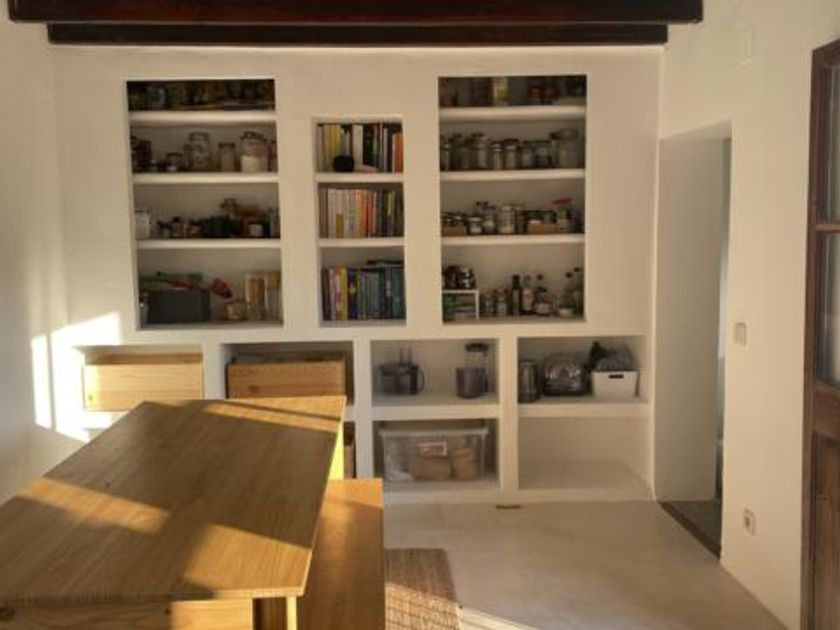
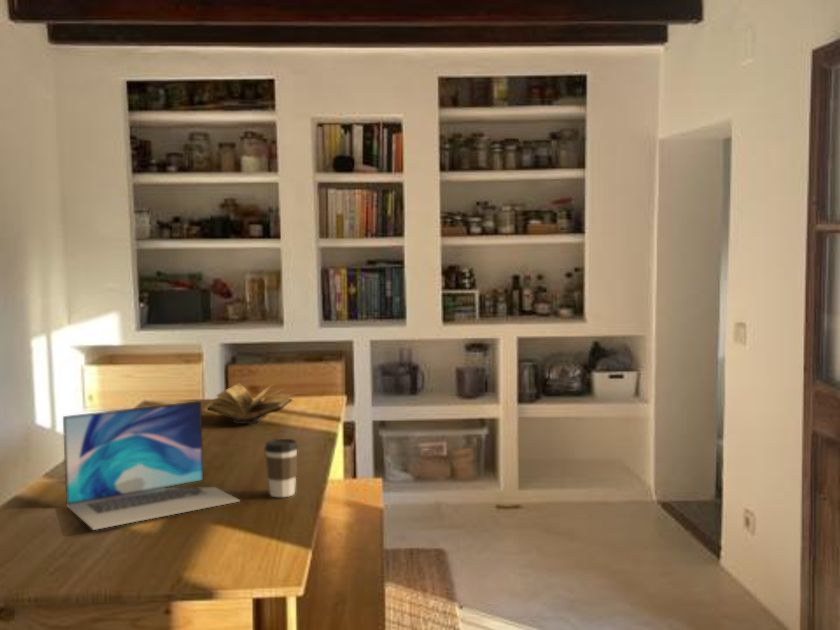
+ laptop (152, 459)
+ book (251, 403)
+ coffee cup (281, 467)
